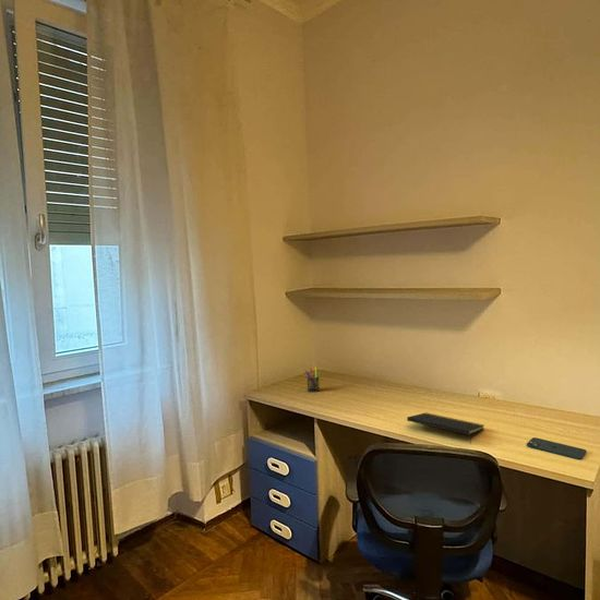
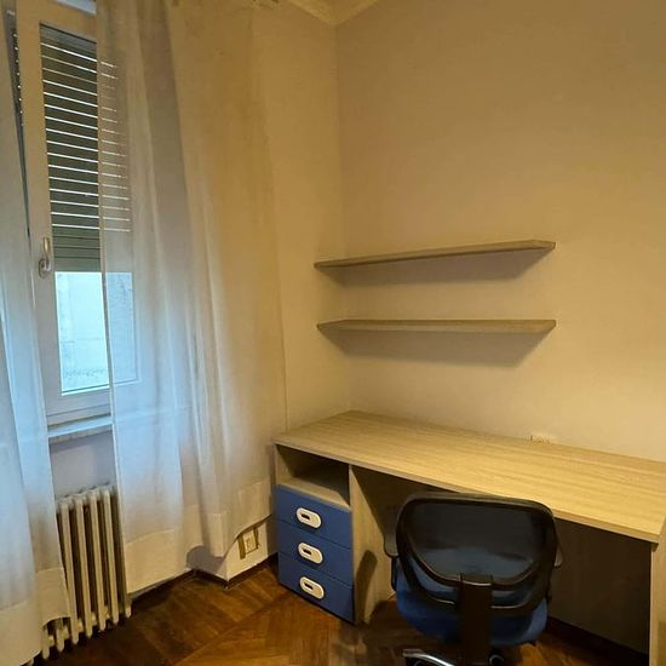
- notepad (445, 422)
- smartphone (555, 447)
- pen holder (313, 379)
